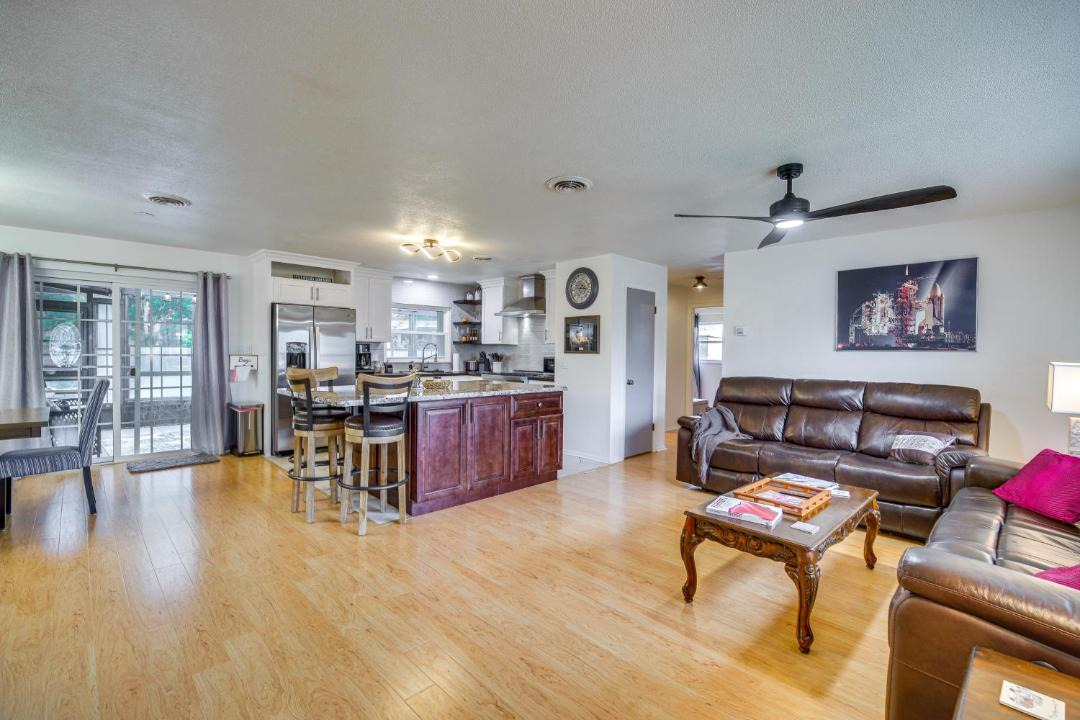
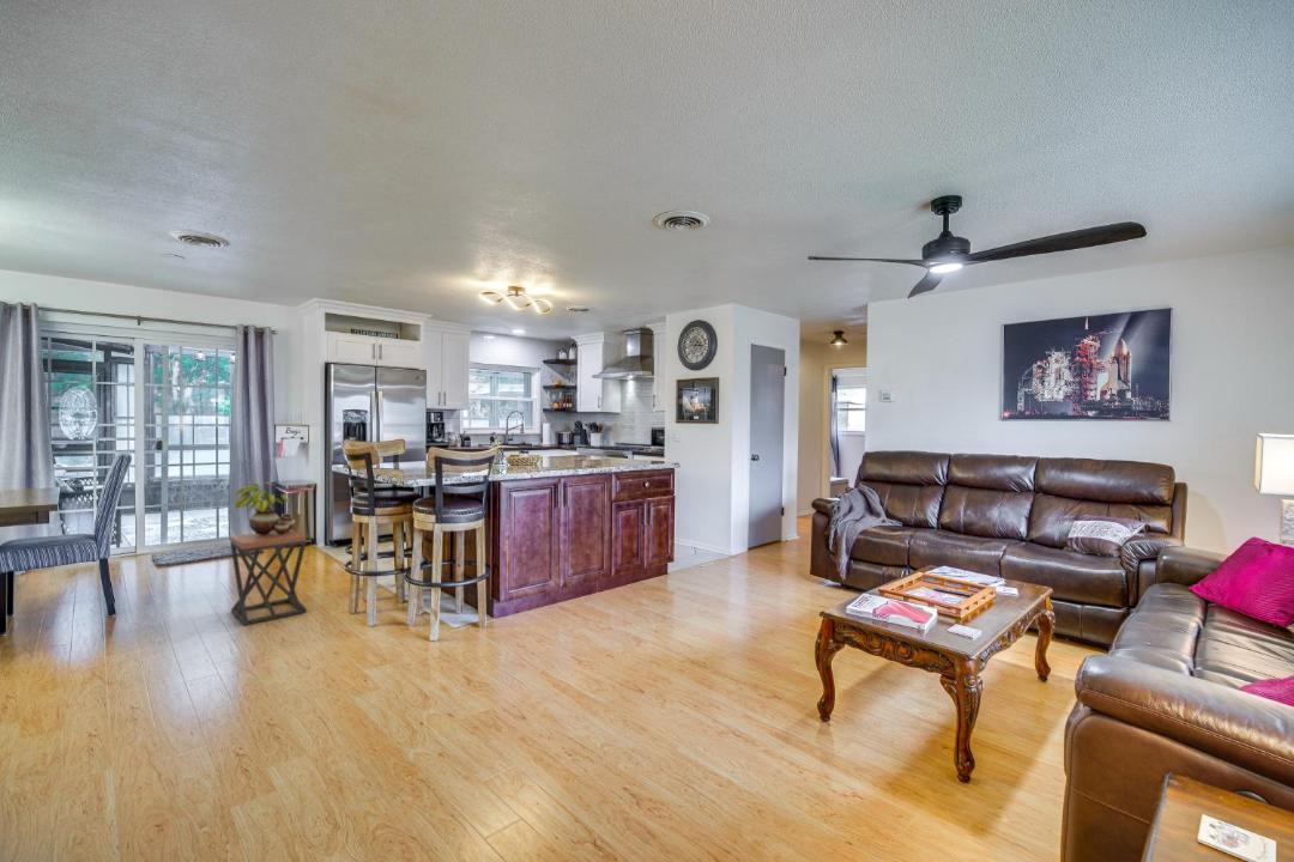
+ stool (268, 573)
+ potted plant (265, 508)
